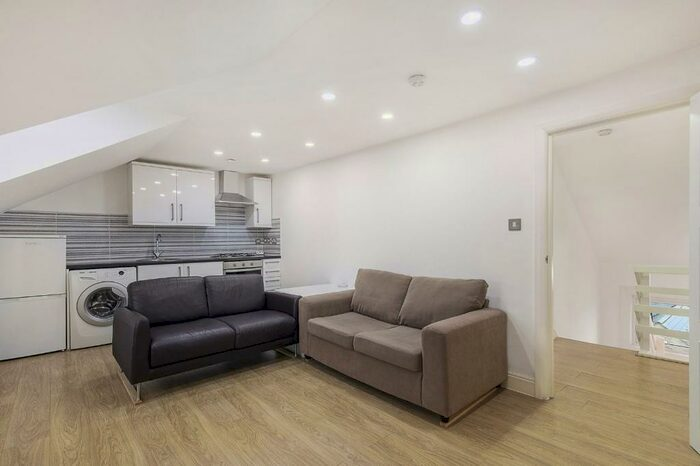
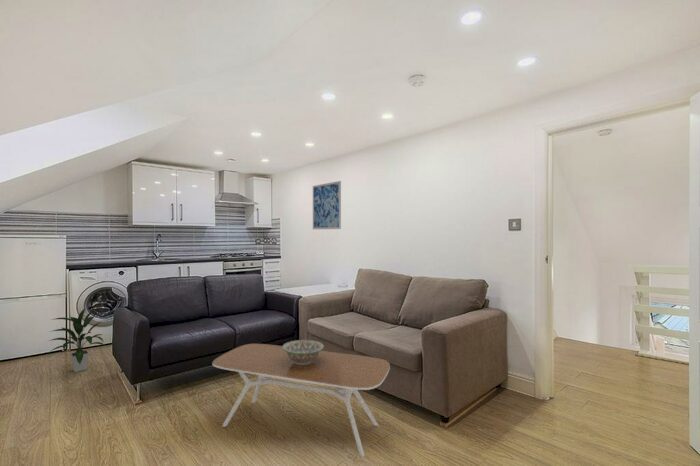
+ wall art (326, 206)
+ indoor plant (78, 339)
+ coffee table (300, 388)
+ decorative bowl (303, 353)
